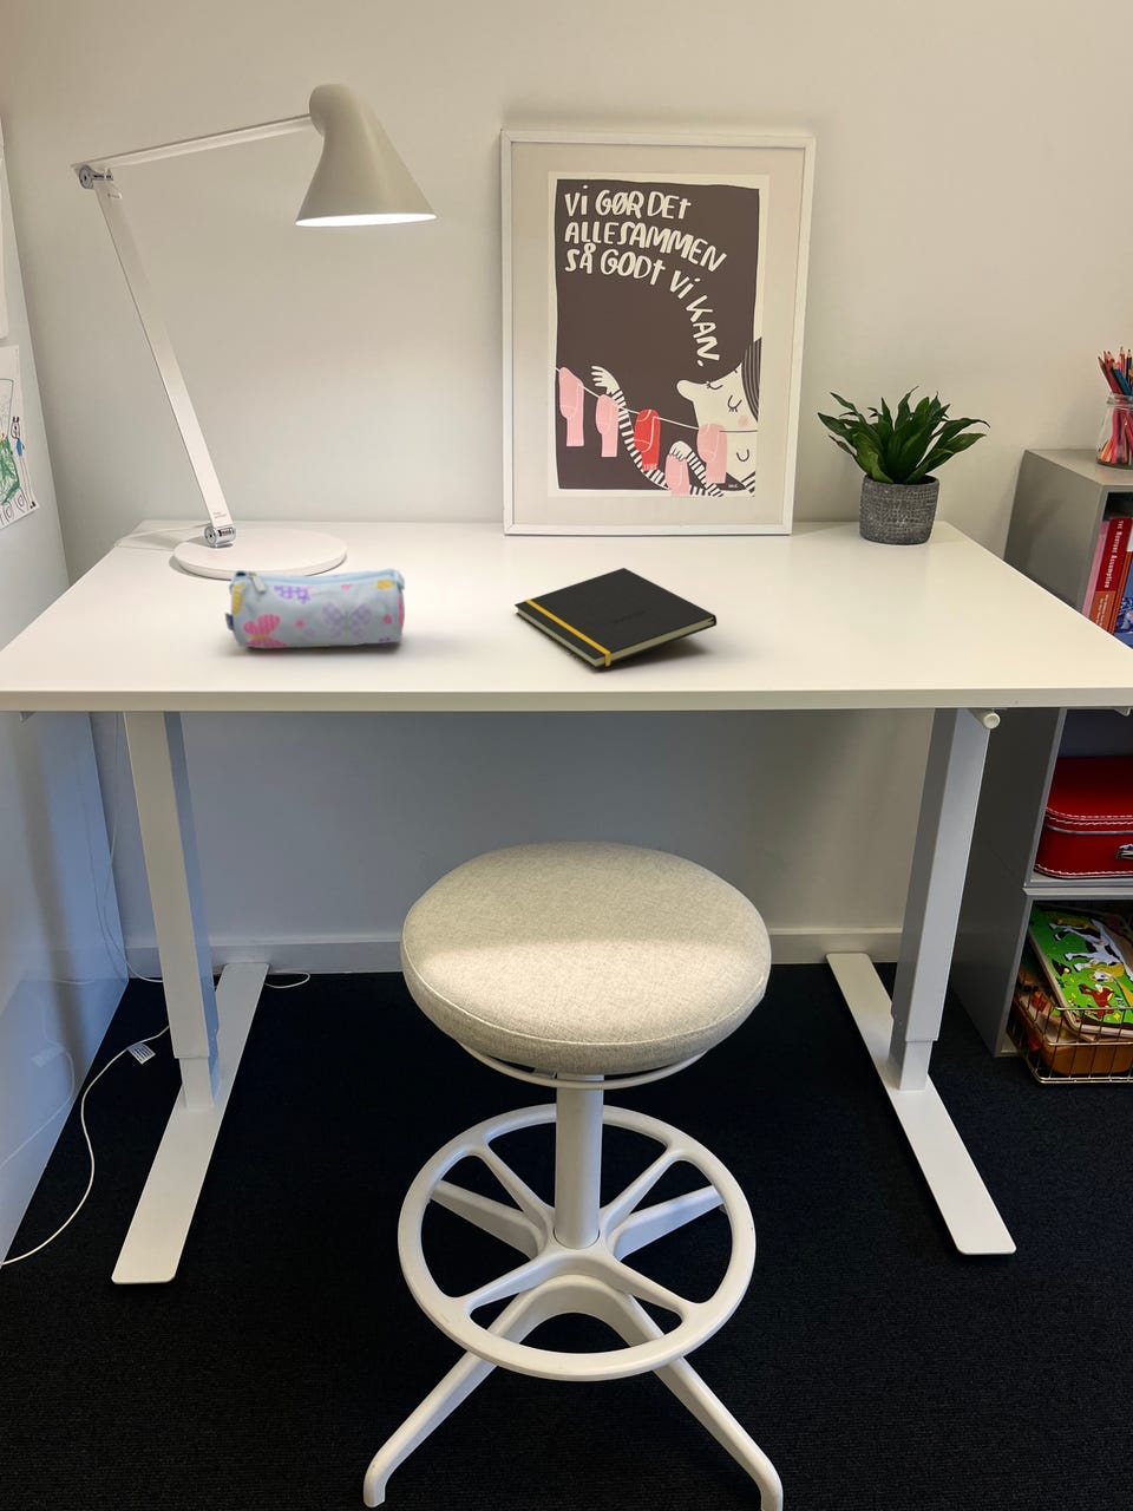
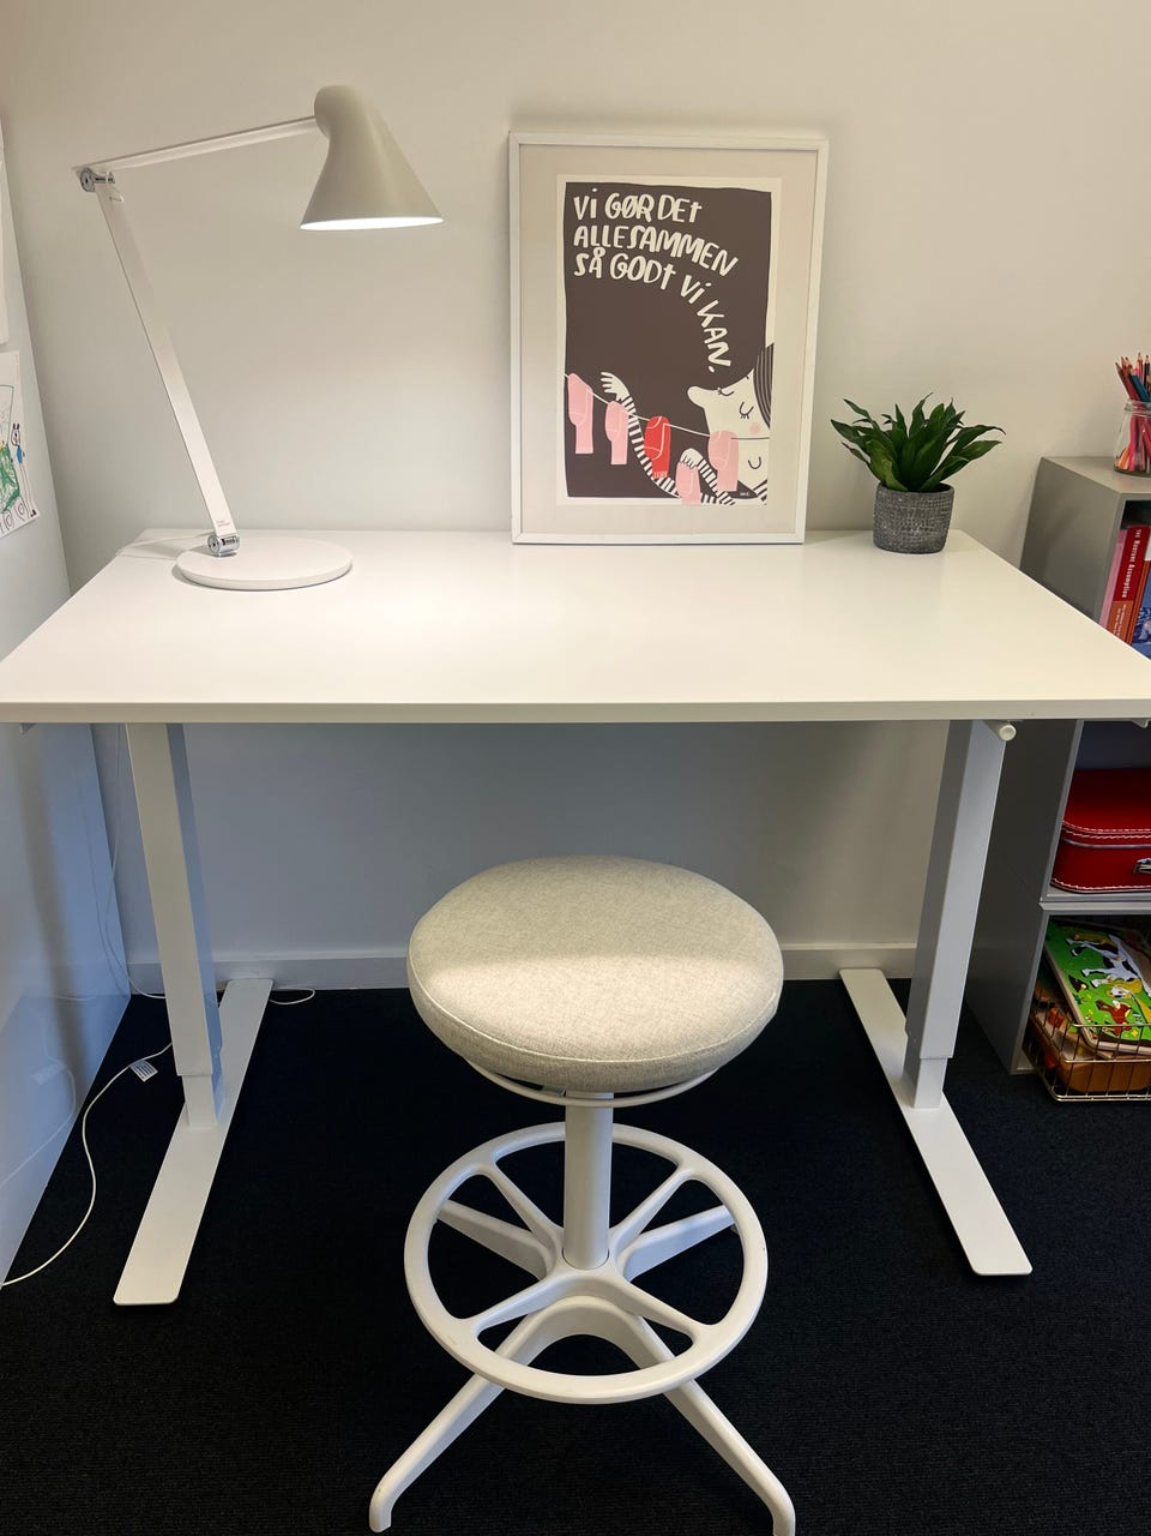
- notepad (612, 614)
- pencil case (319, 606)
